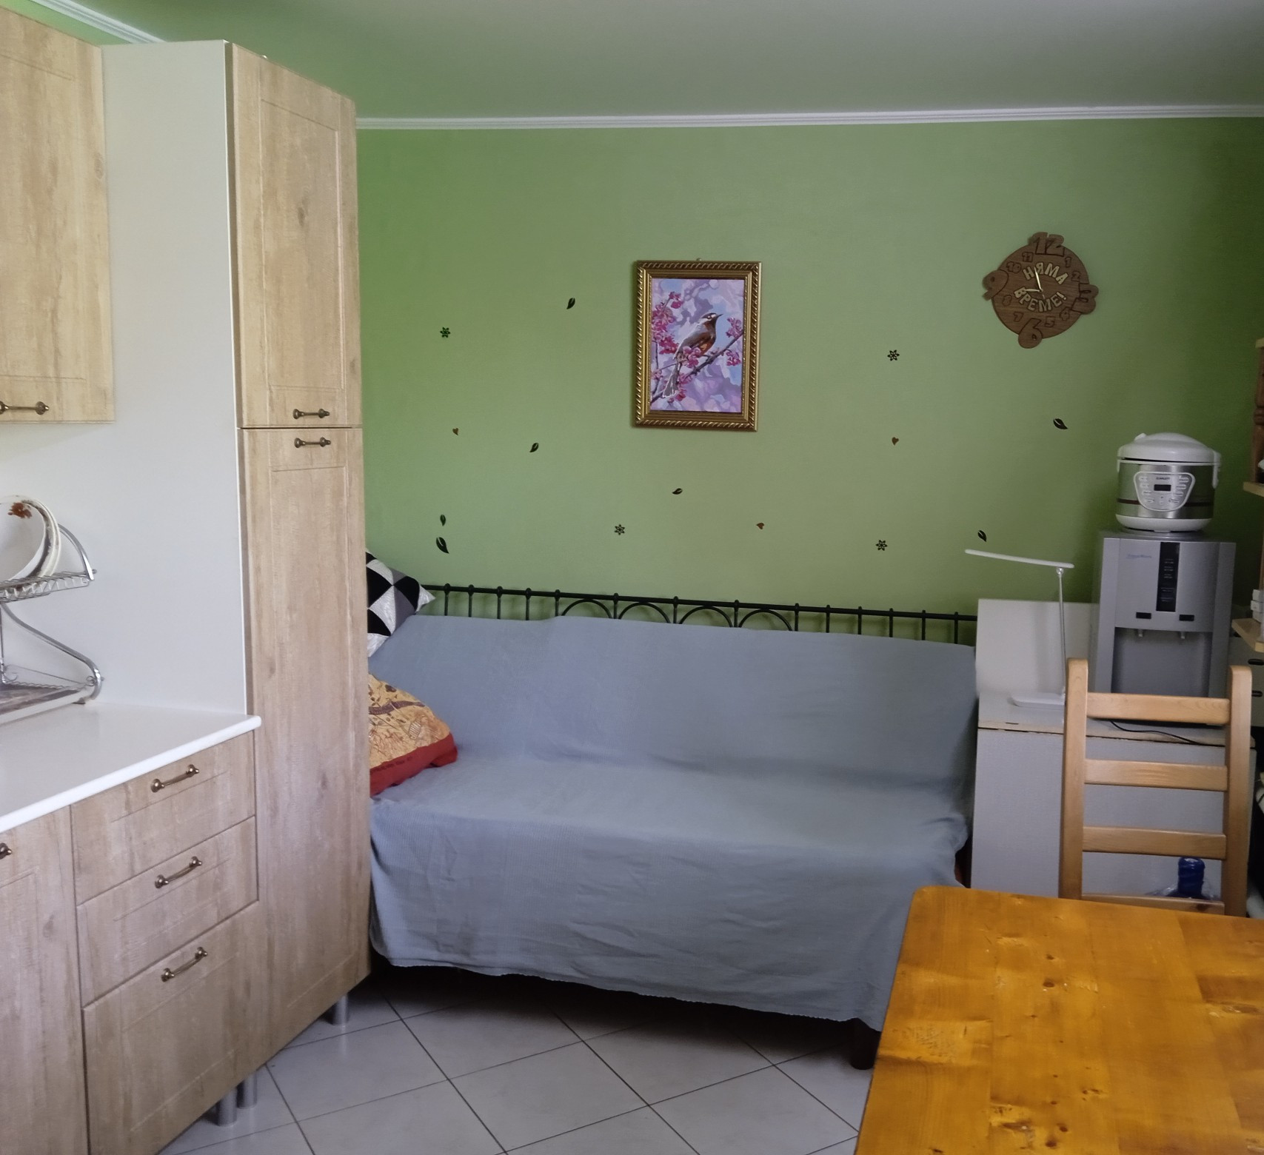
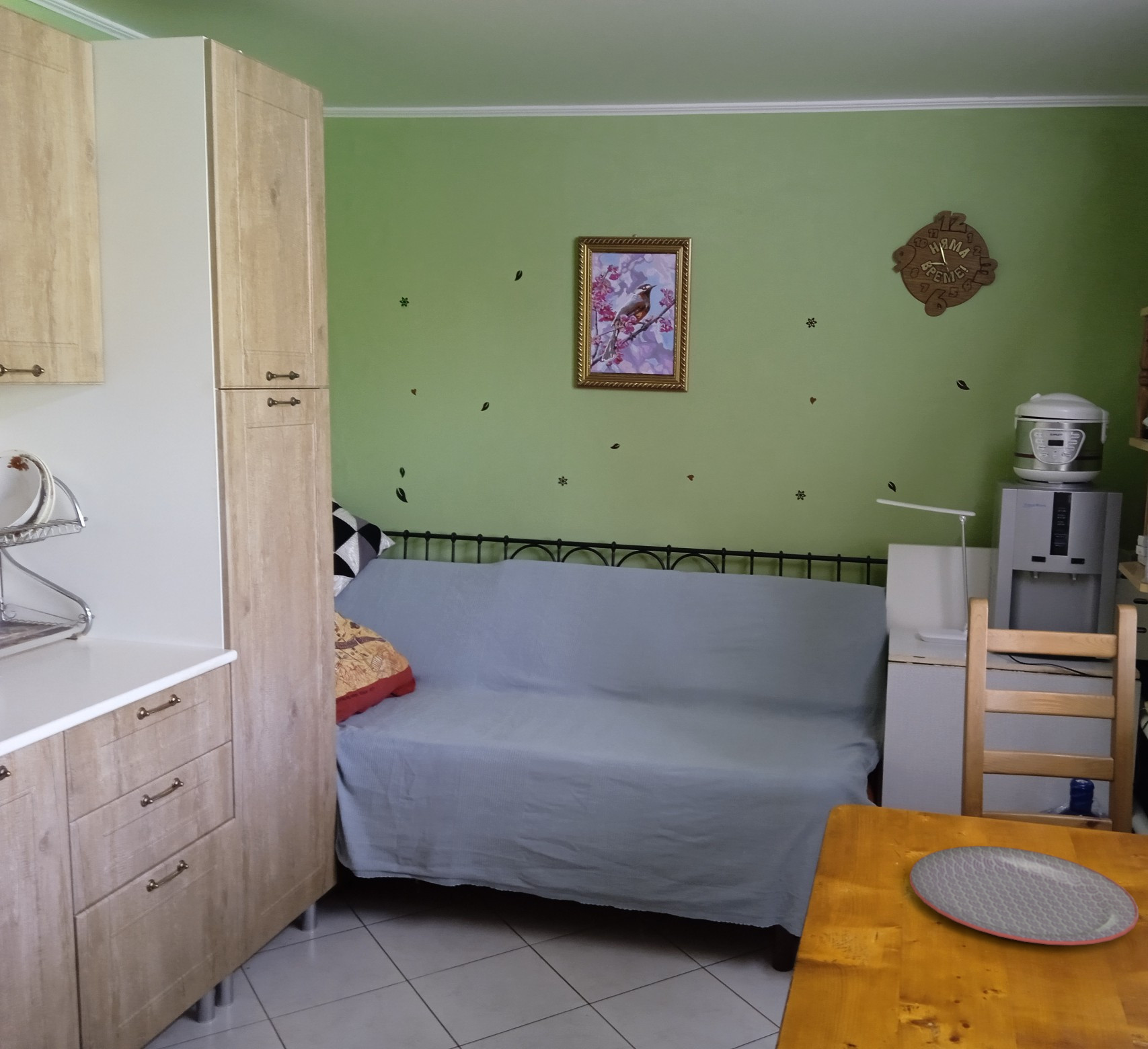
+ plate (1020, 897)
